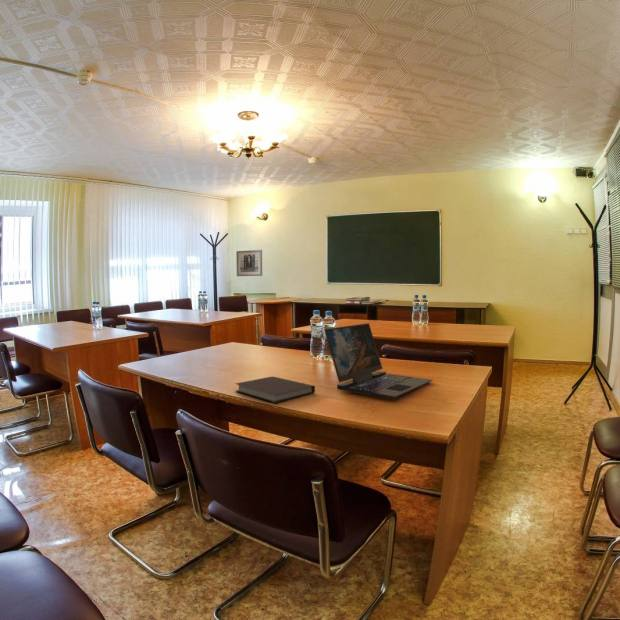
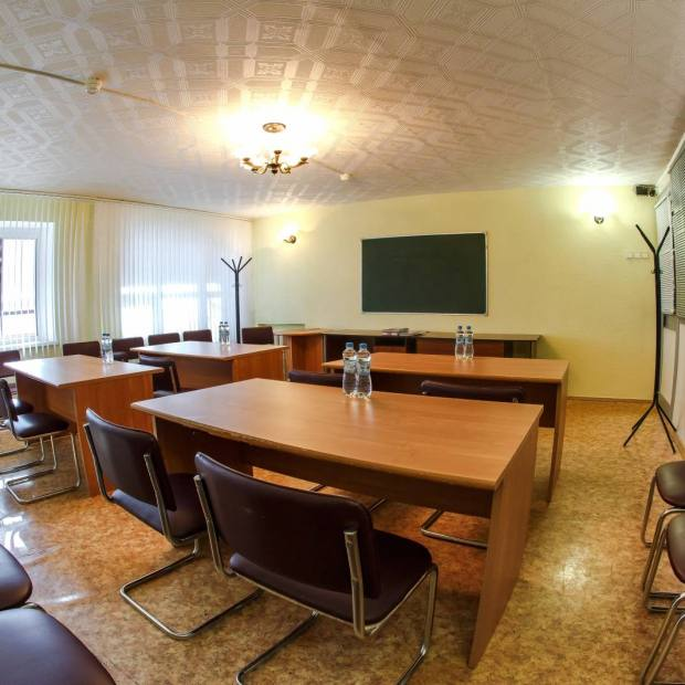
- laptop (378, 357)
- notebook (274, 388)
- wall art (249, 263)
